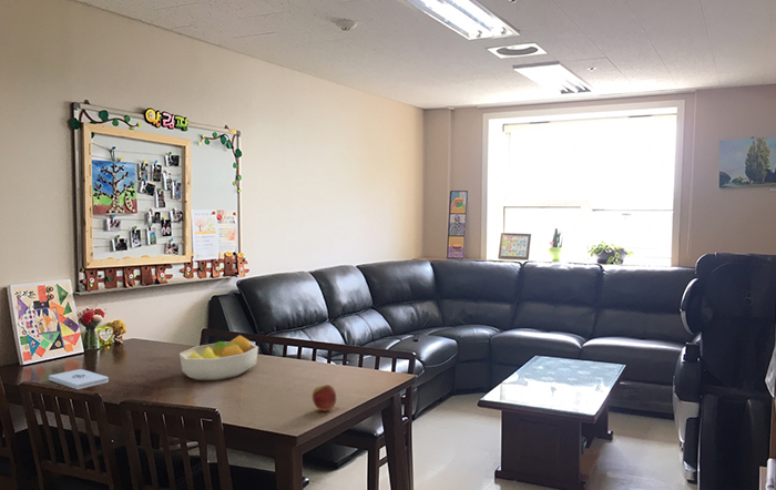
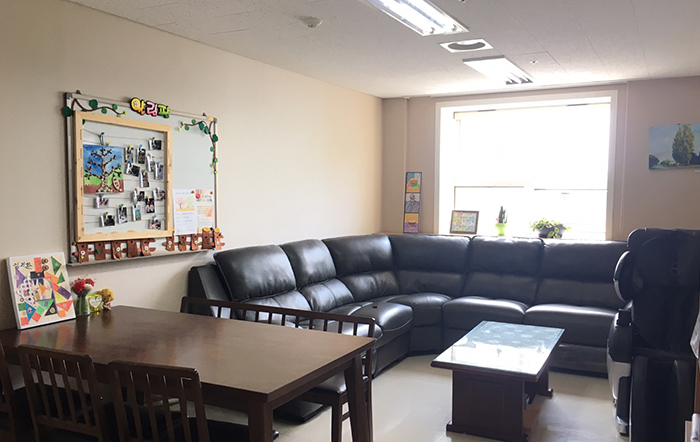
- fruit bowl (219, 356)
- notepad (79, 378)
- apple (324, 397)
